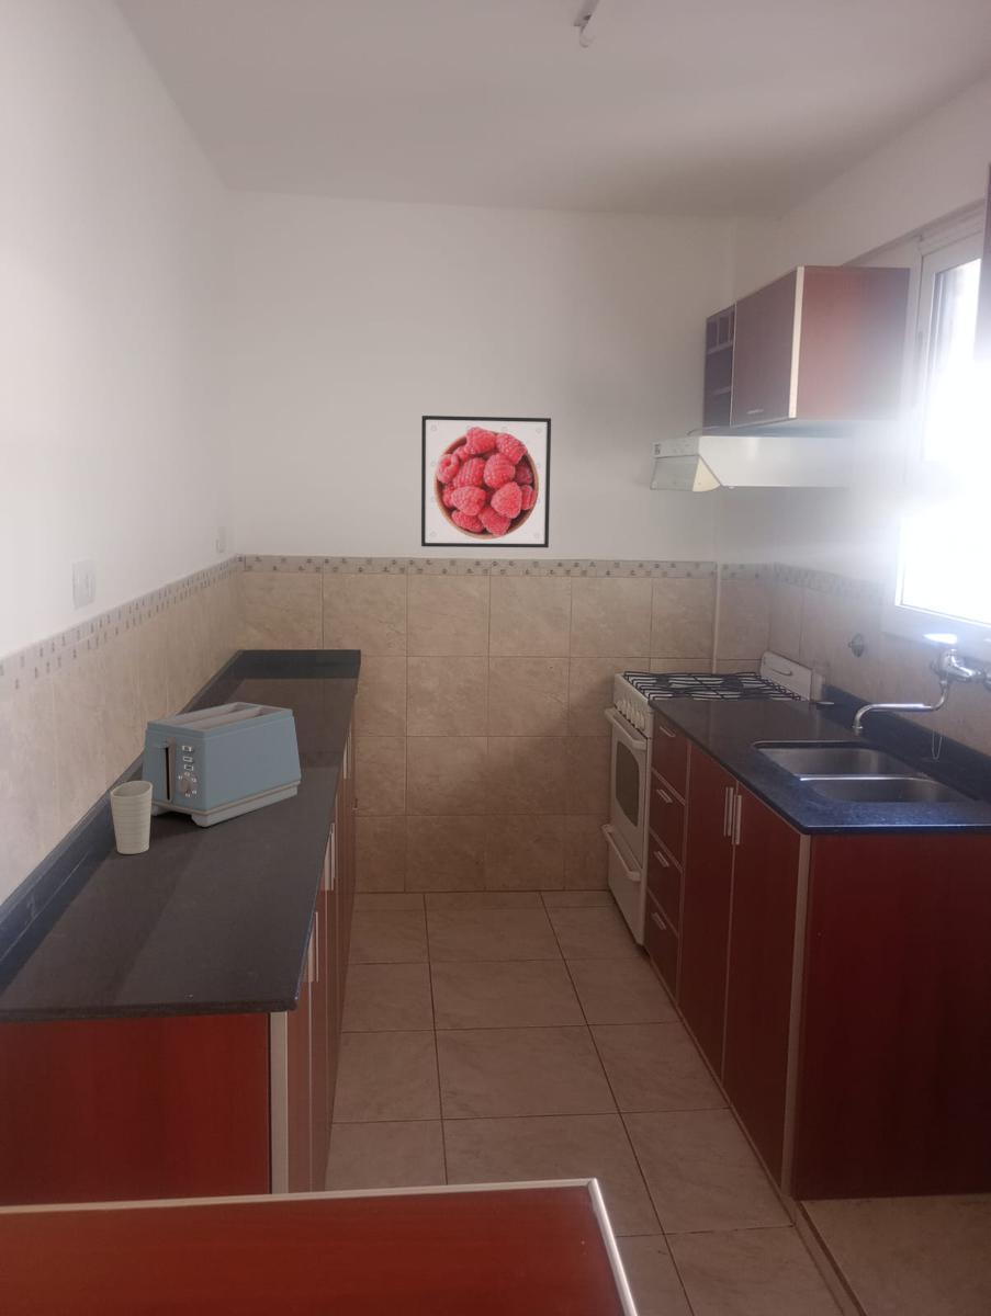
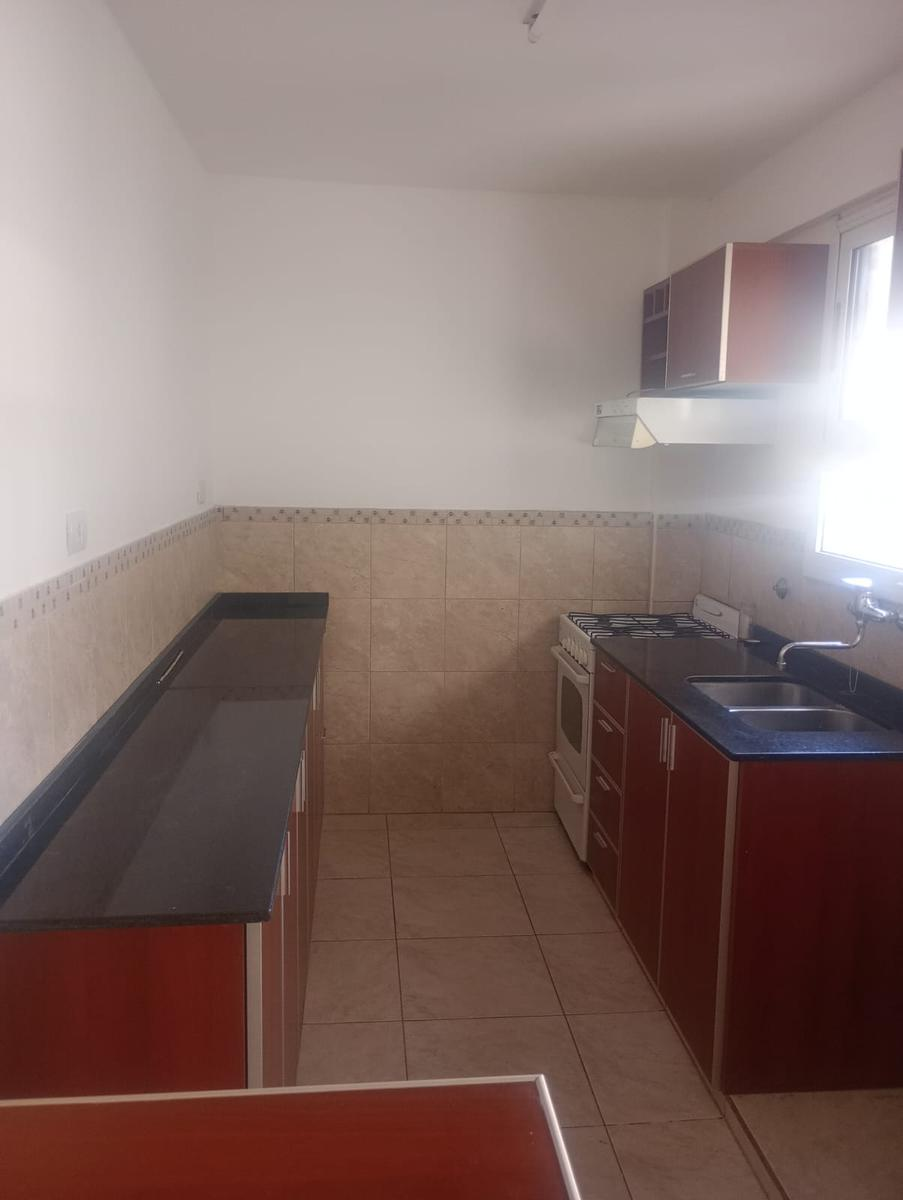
- toaster (216, 762)
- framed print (485, 483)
- cup (132, 817)
